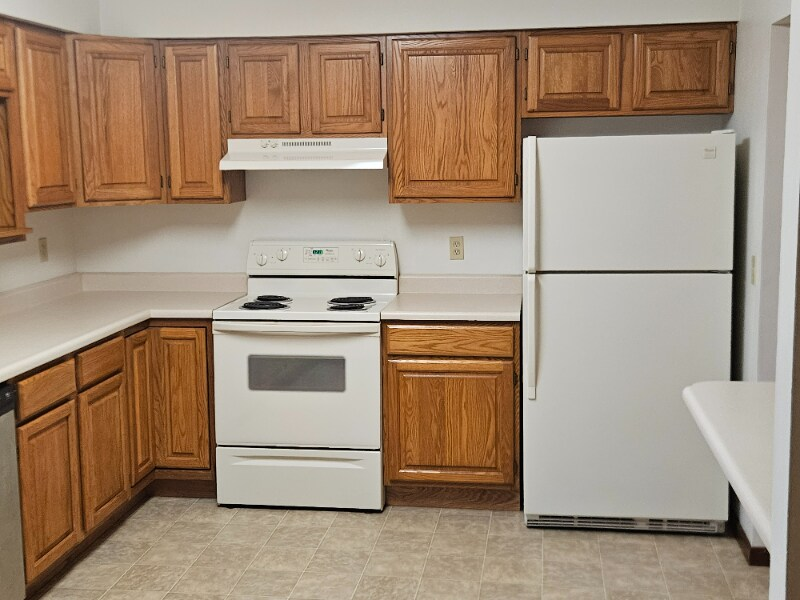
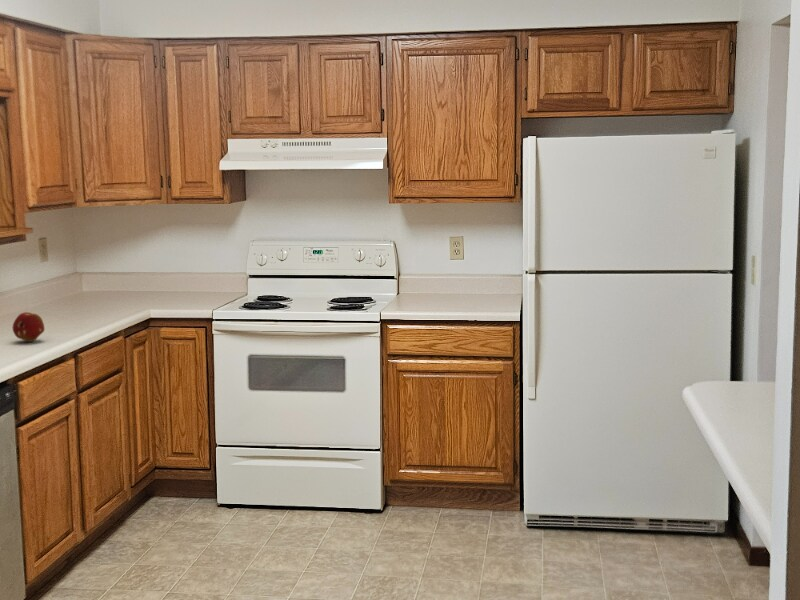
+ fruit (29, 326)
